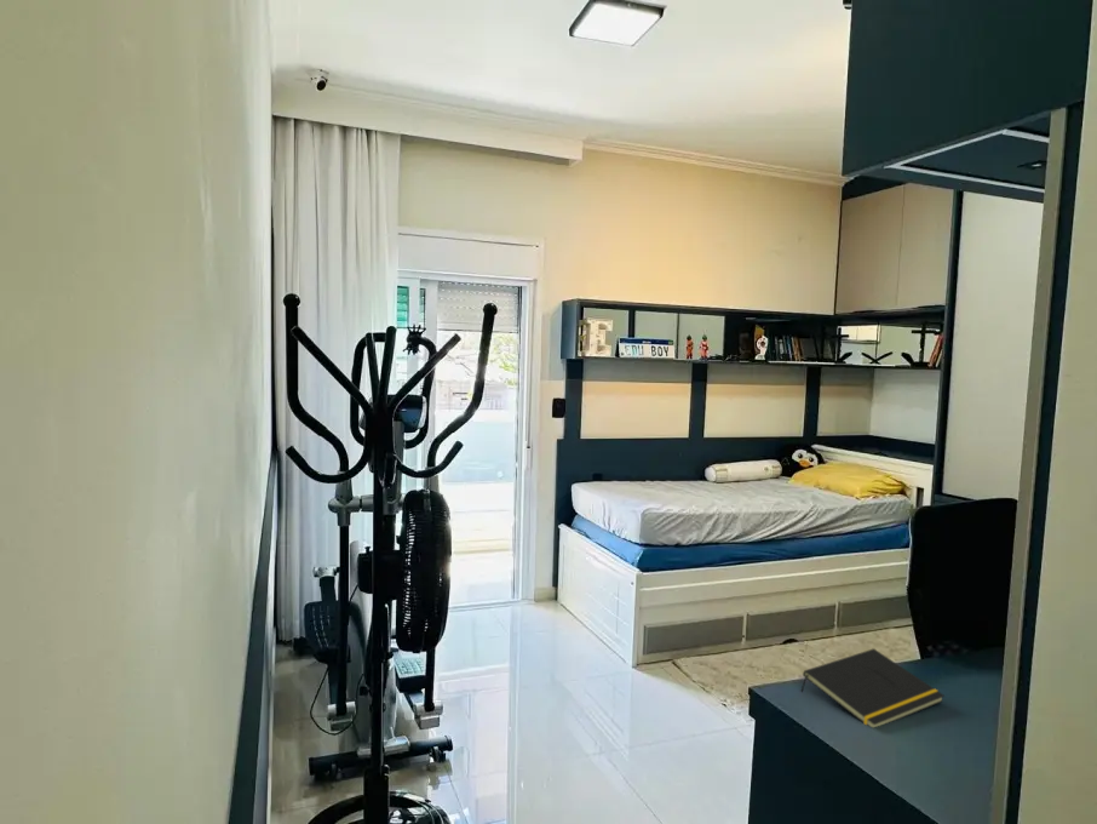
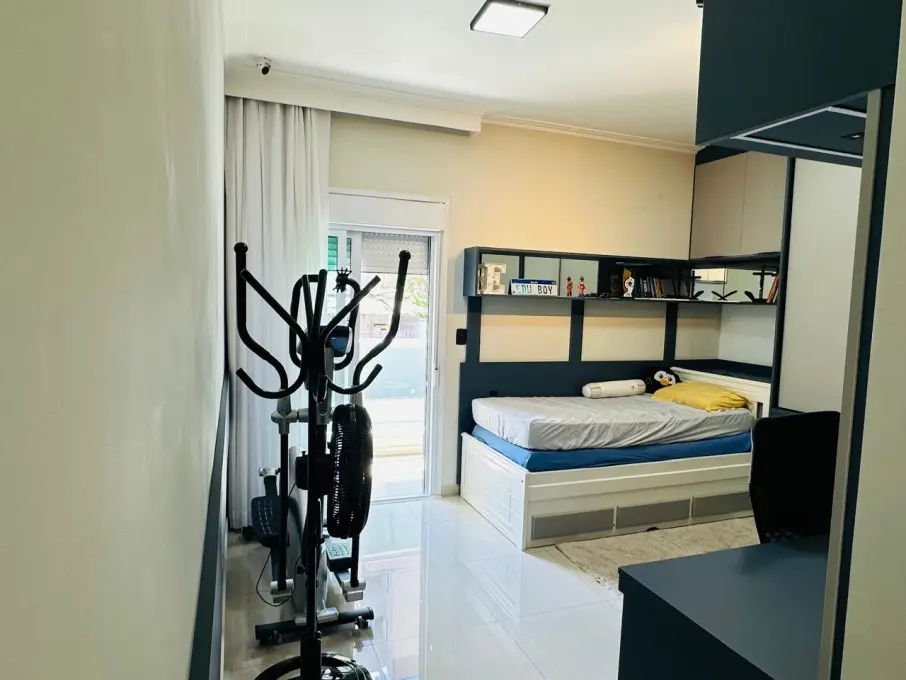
- notepad (873, 685)
